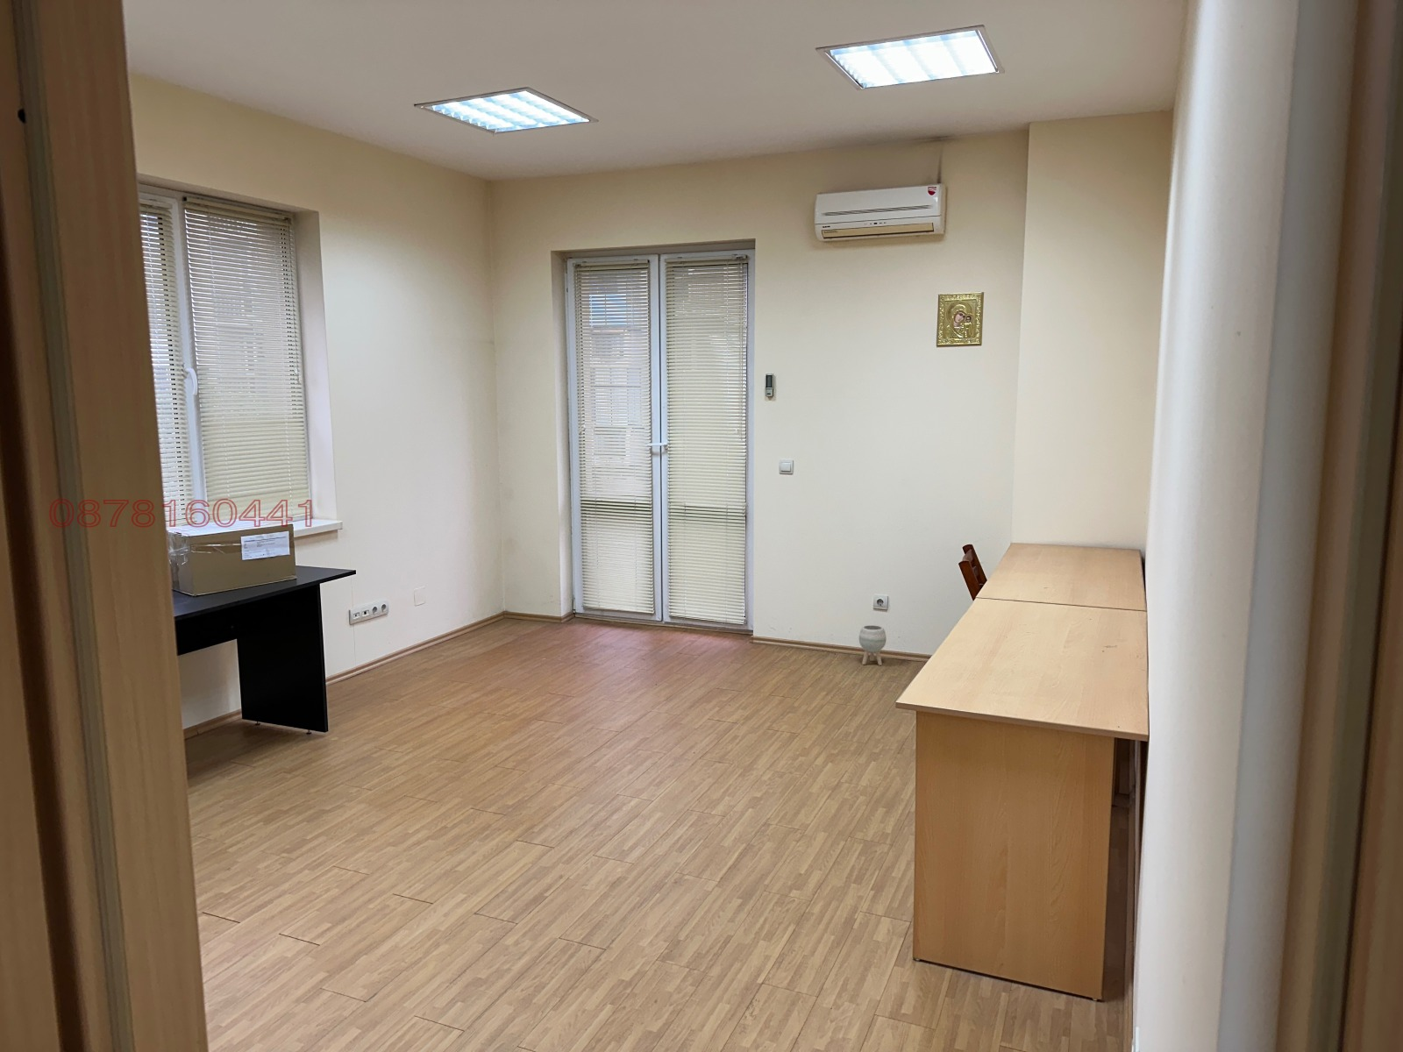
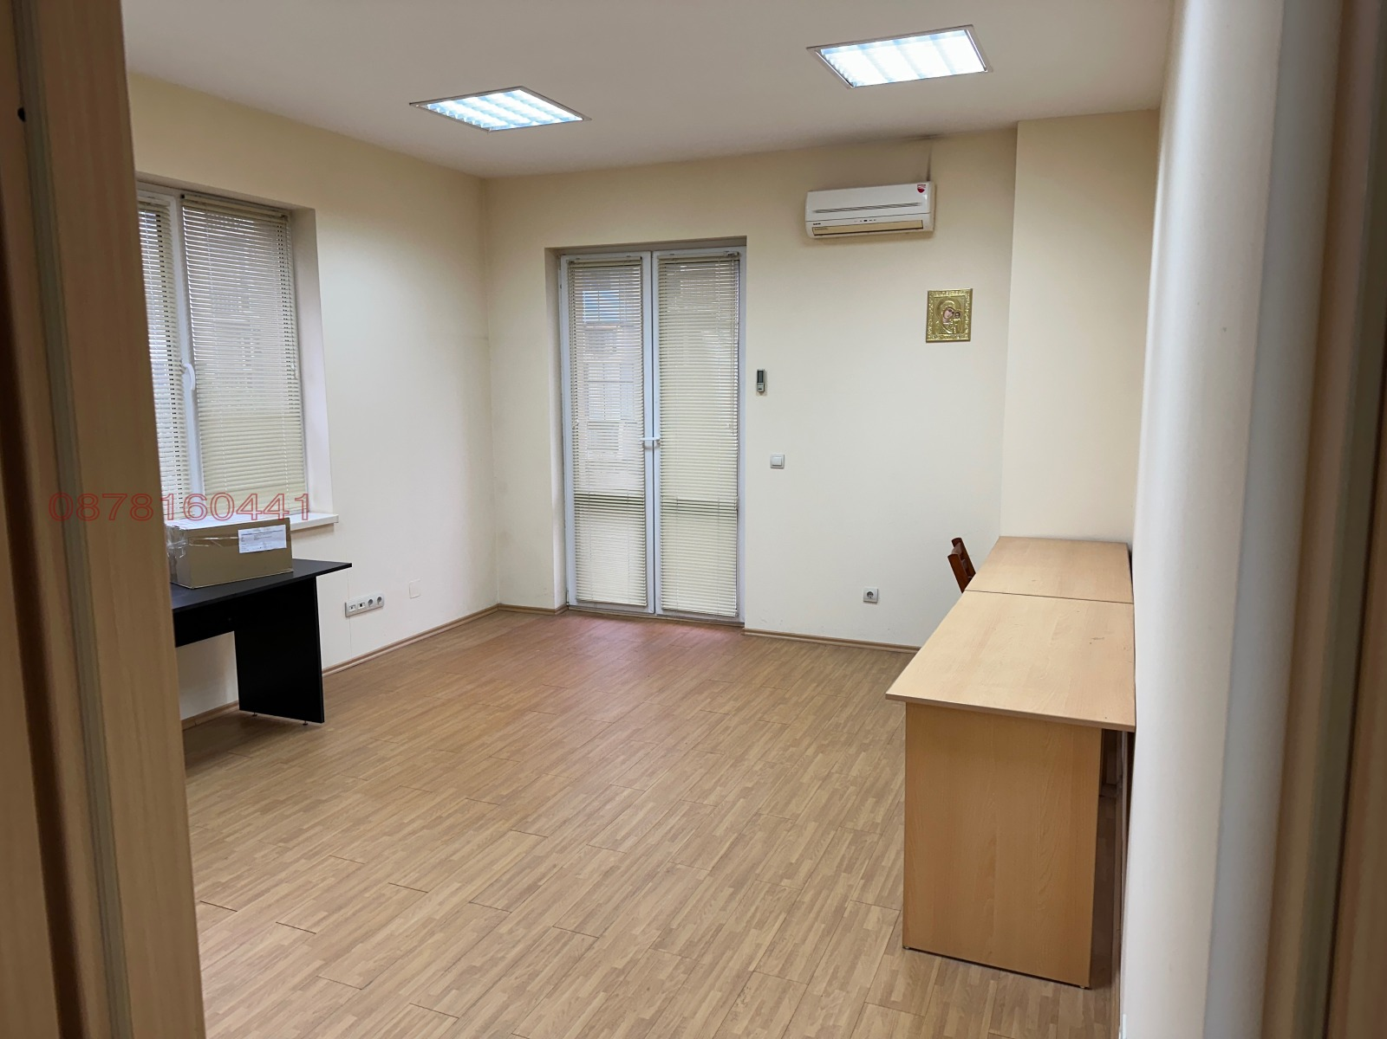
- planter (872, 645)
